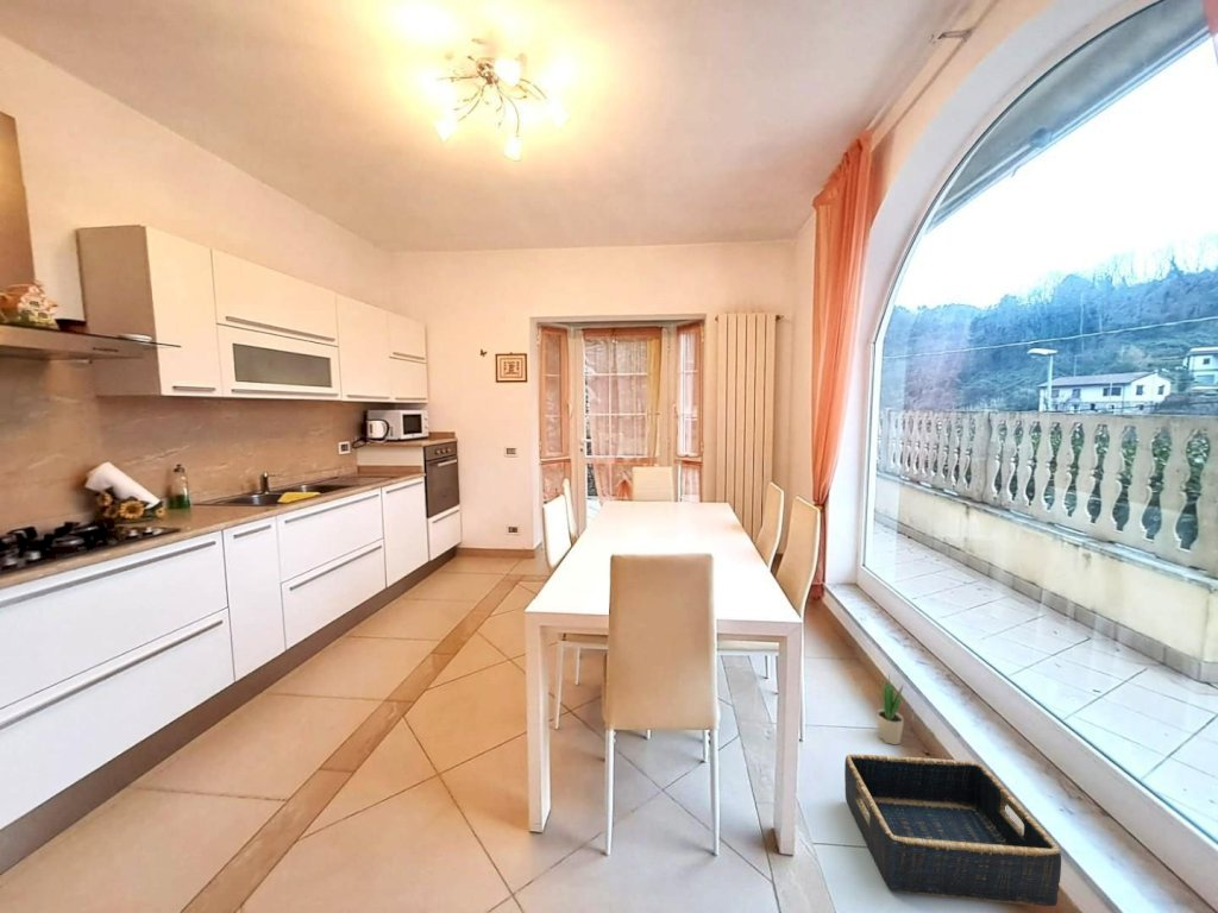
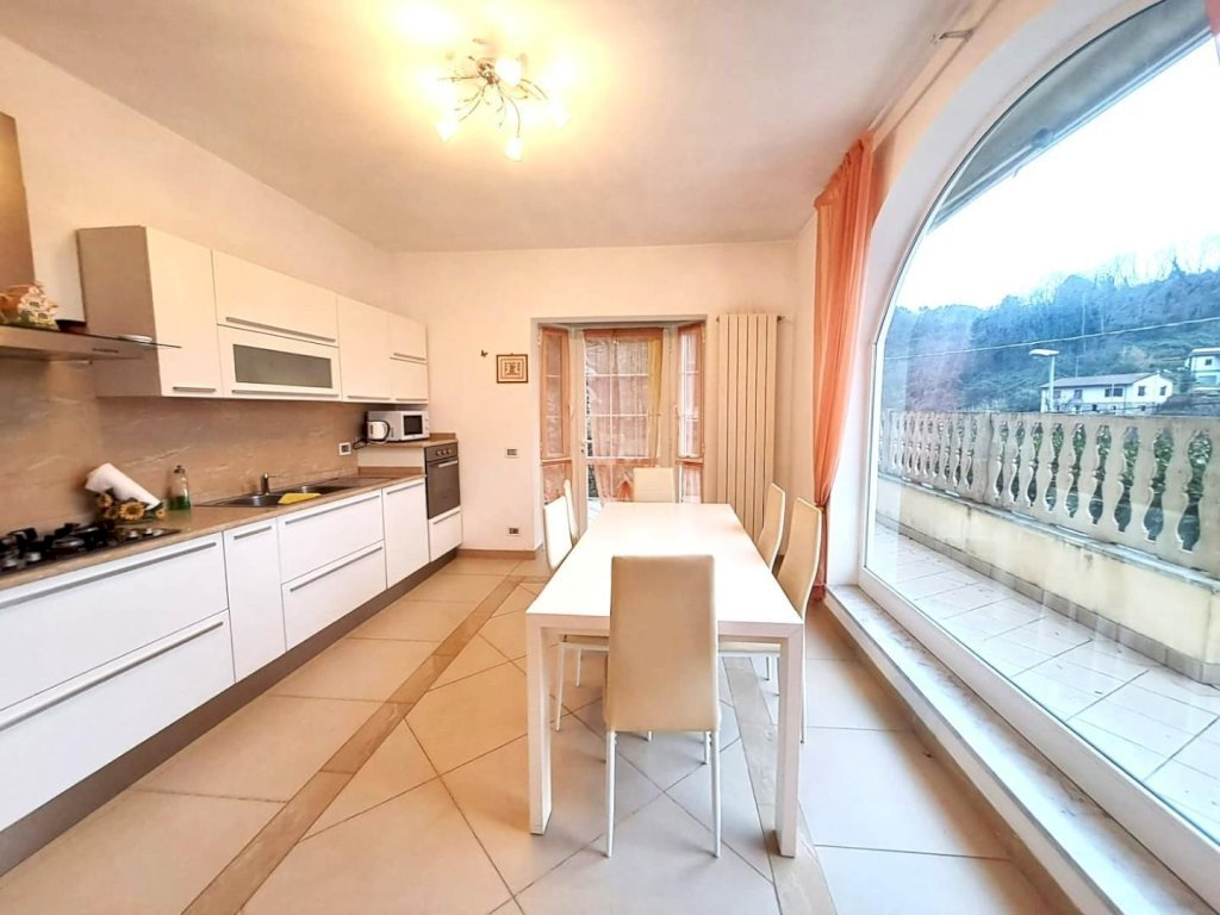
- potted plant (891, 707)
- basket (938, 821)
